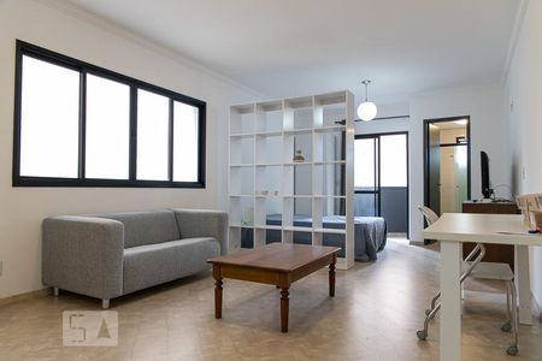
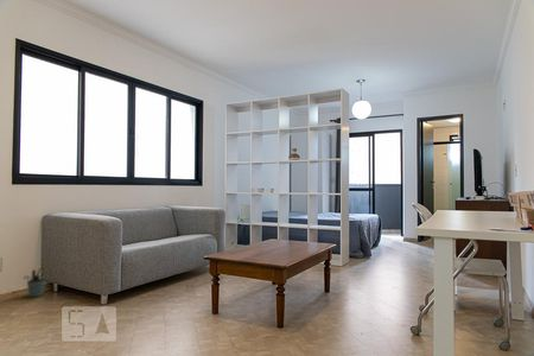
+ potted plant (37, 281)
